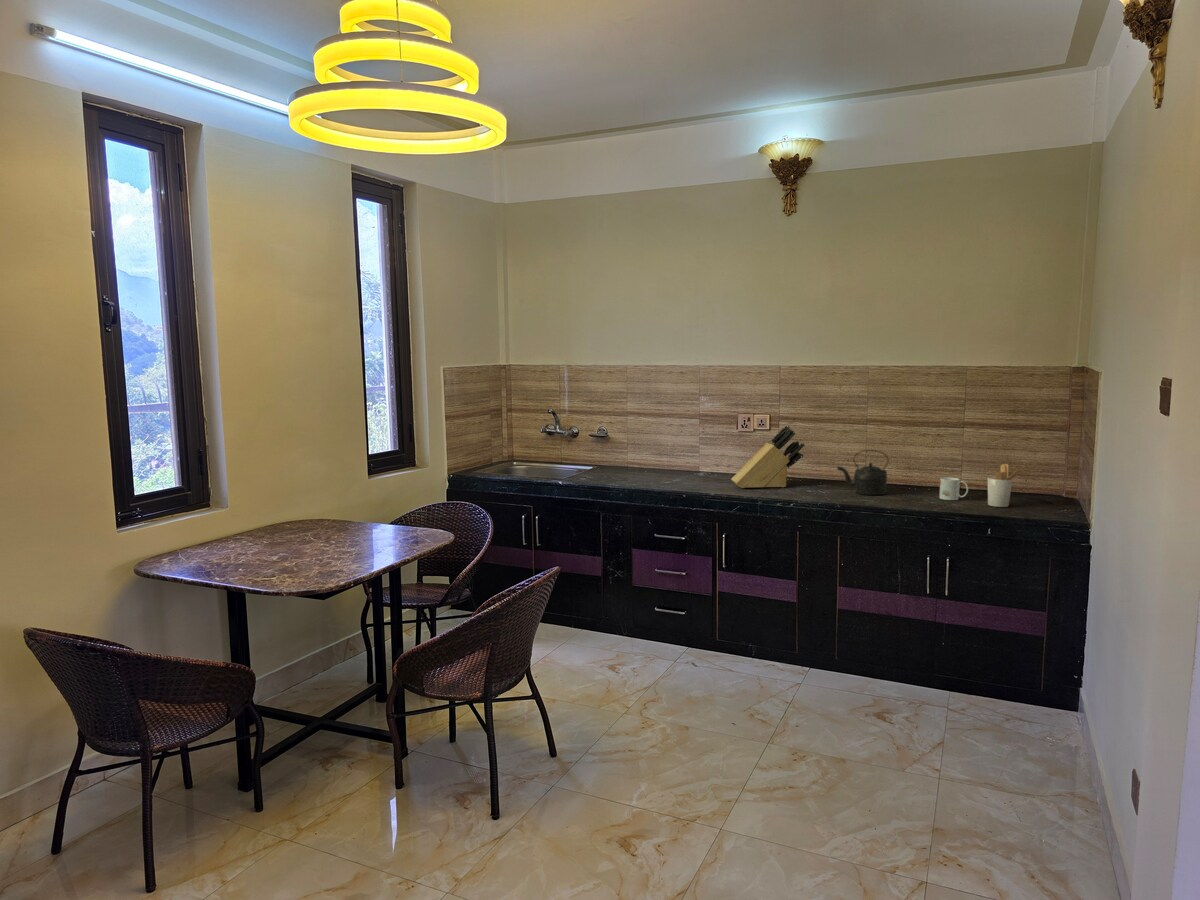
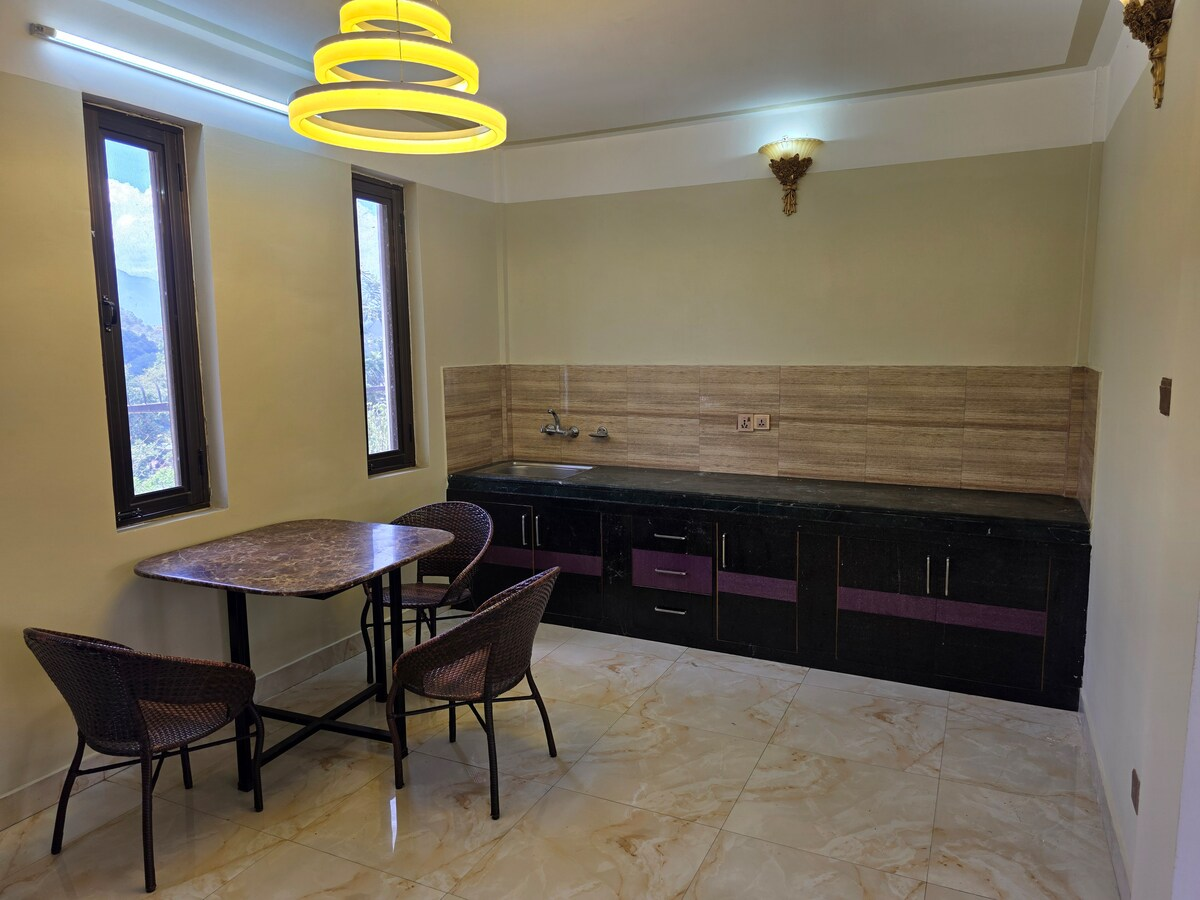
- knife block (768, 456)
- utensil holder (1005, 485)
- kettle (862, 471)
- mug (954, 489)
